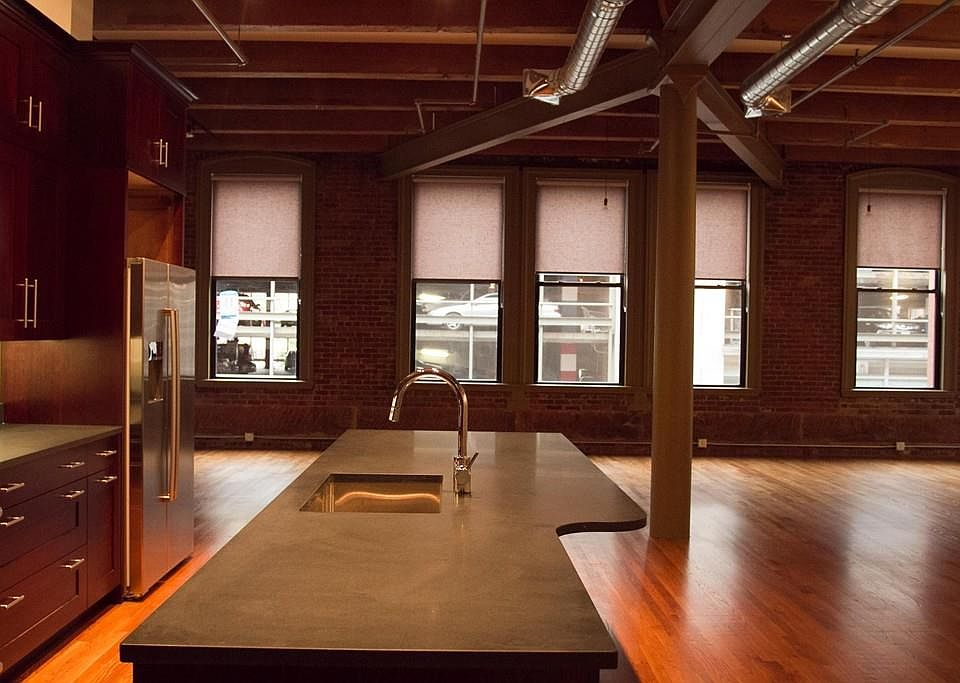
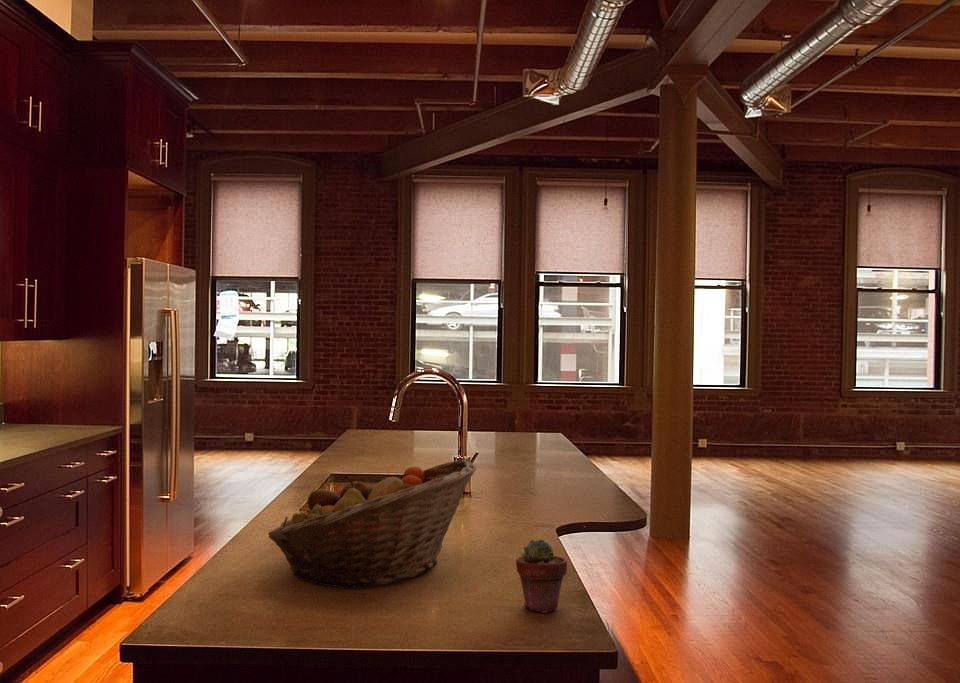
+ fruit basket (377, 514)
+ potted succulent (541, 573)
